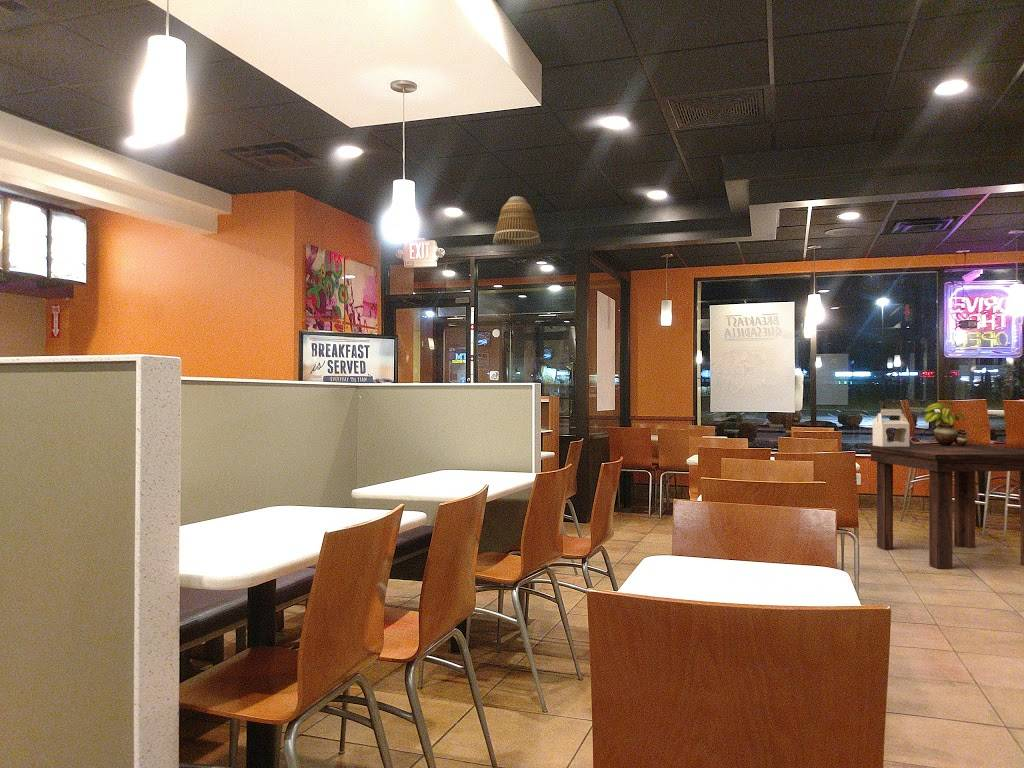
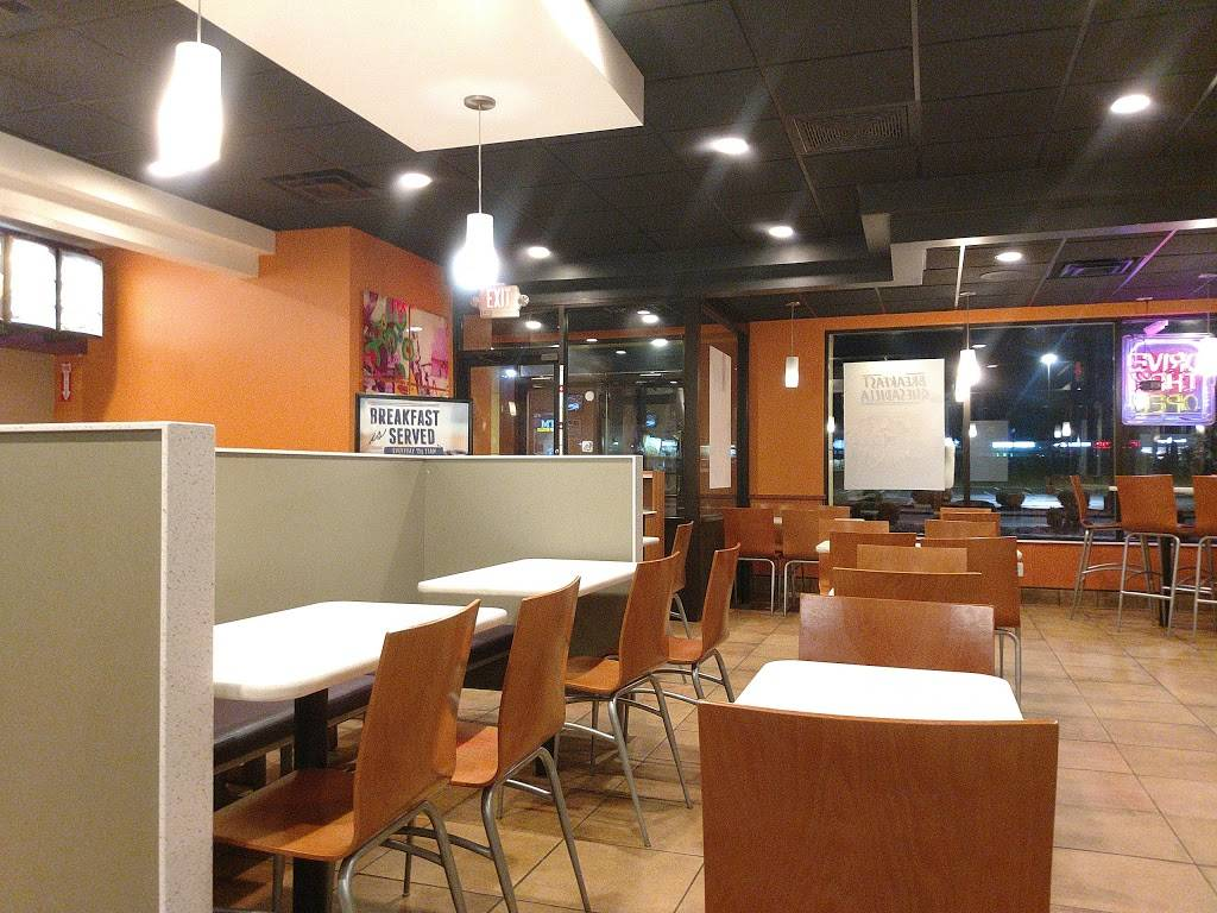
- lamp shade (516, 220)
- potted plant (948, 423)
- dining table (954, 502)
- gable box (890, 427)
